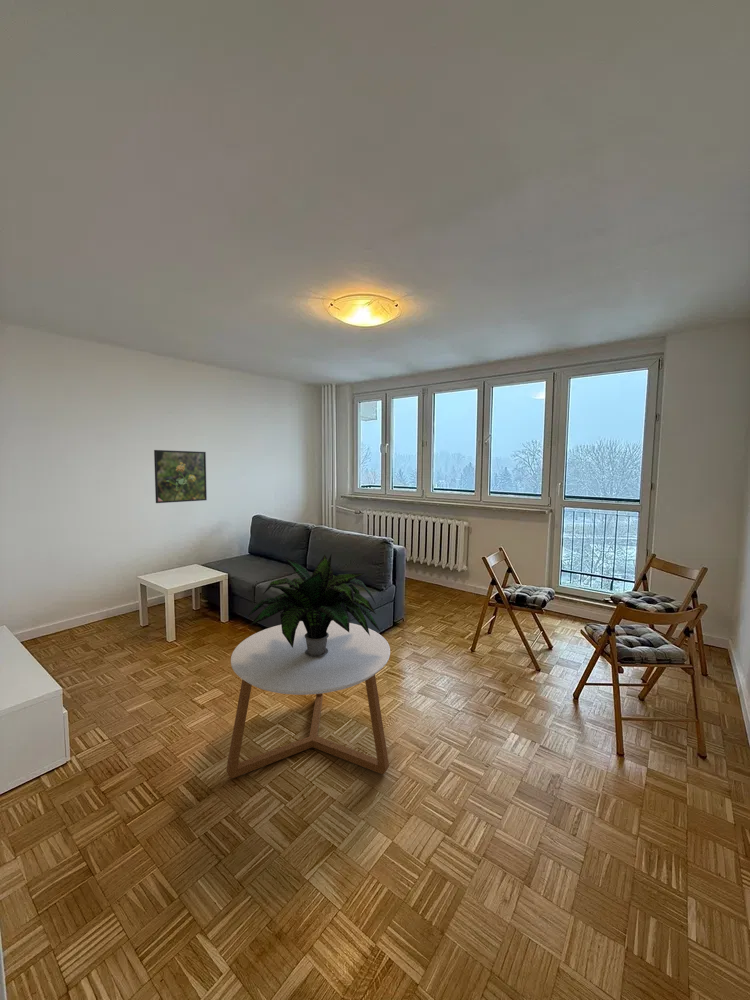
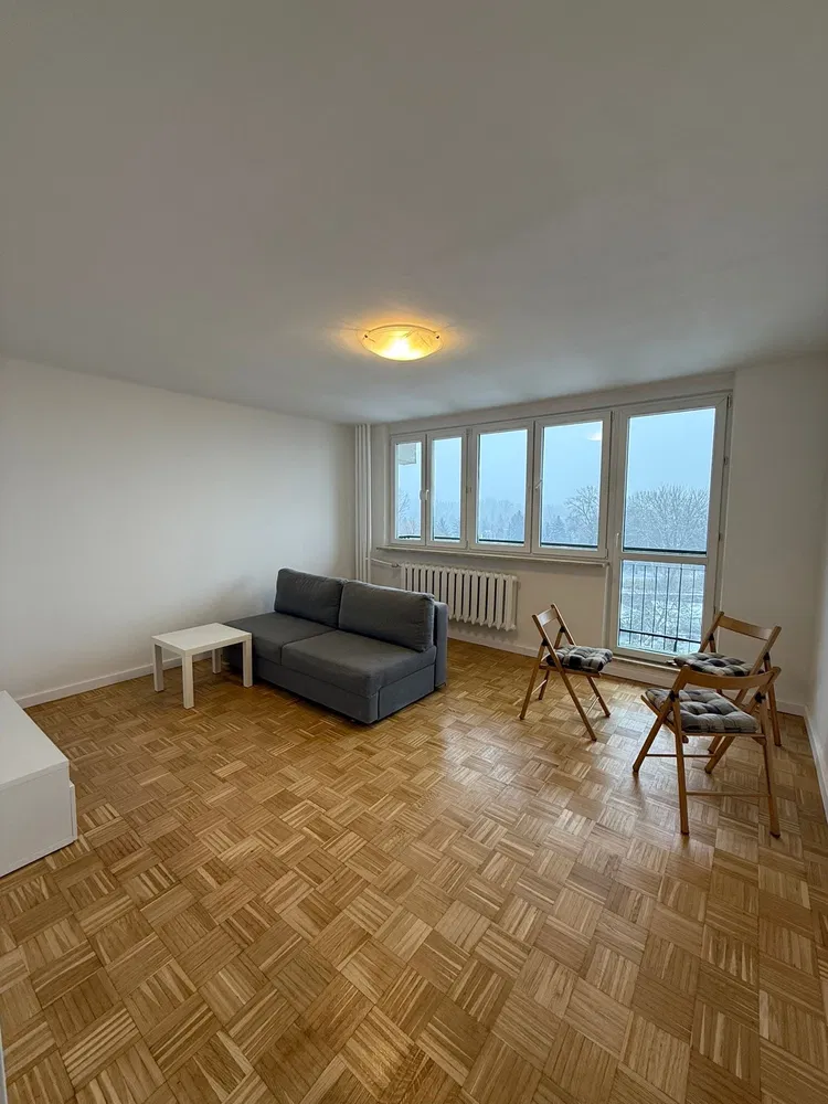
- coffee table (316, 698)
- potted plant (315, 603)
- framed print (181, 476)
